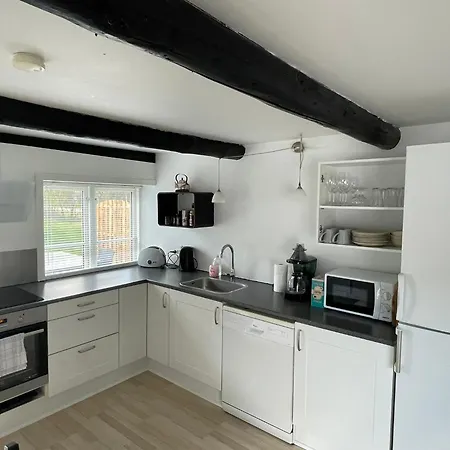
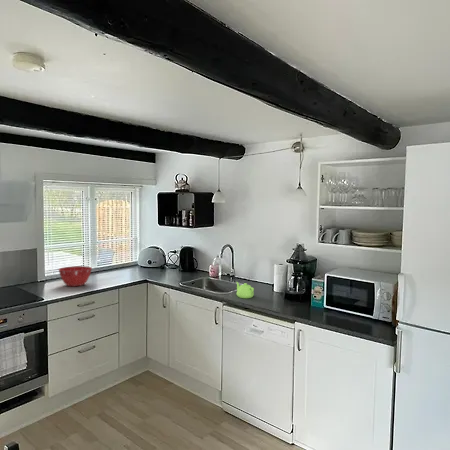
+ mixing bowl (75, 276)
+ teapot (244, 289)
